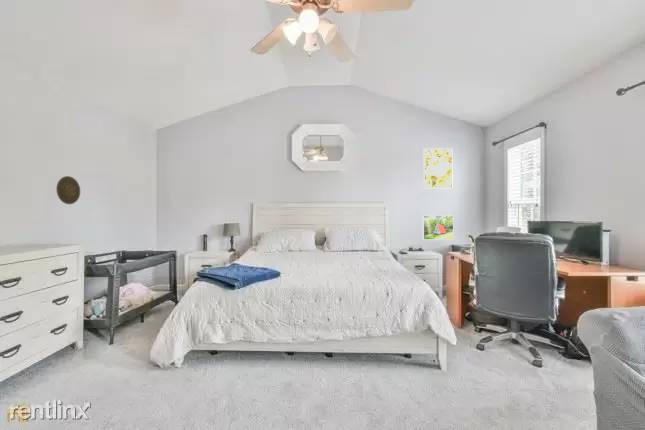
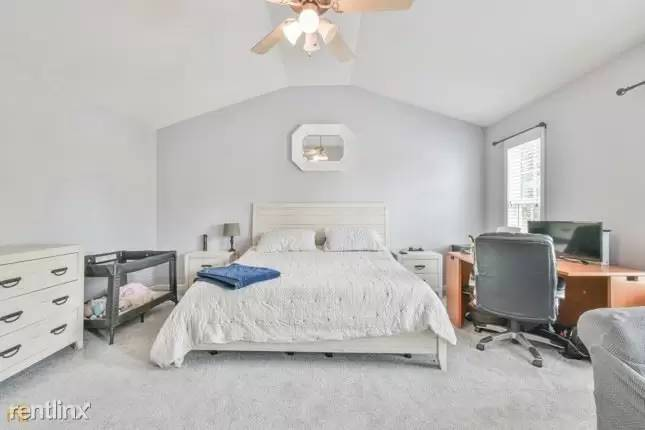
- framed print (438, 227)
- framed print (437, 168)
- decorative plate (70, 190)
